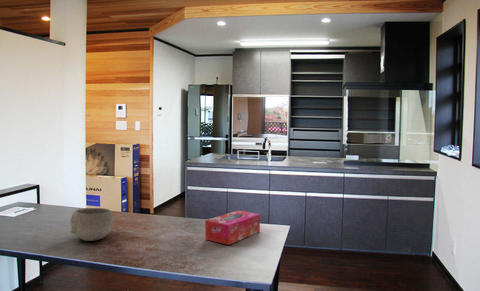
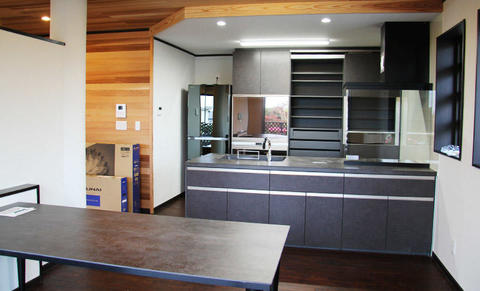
- bowl (92, 223)
- tissue box (233, 226)
